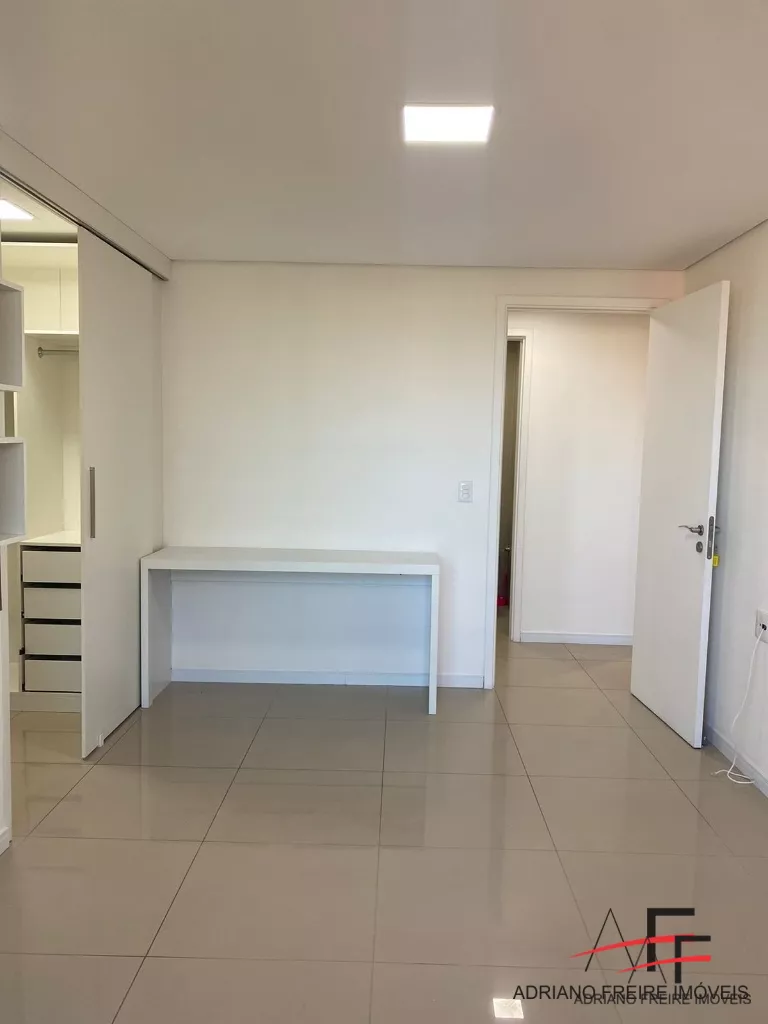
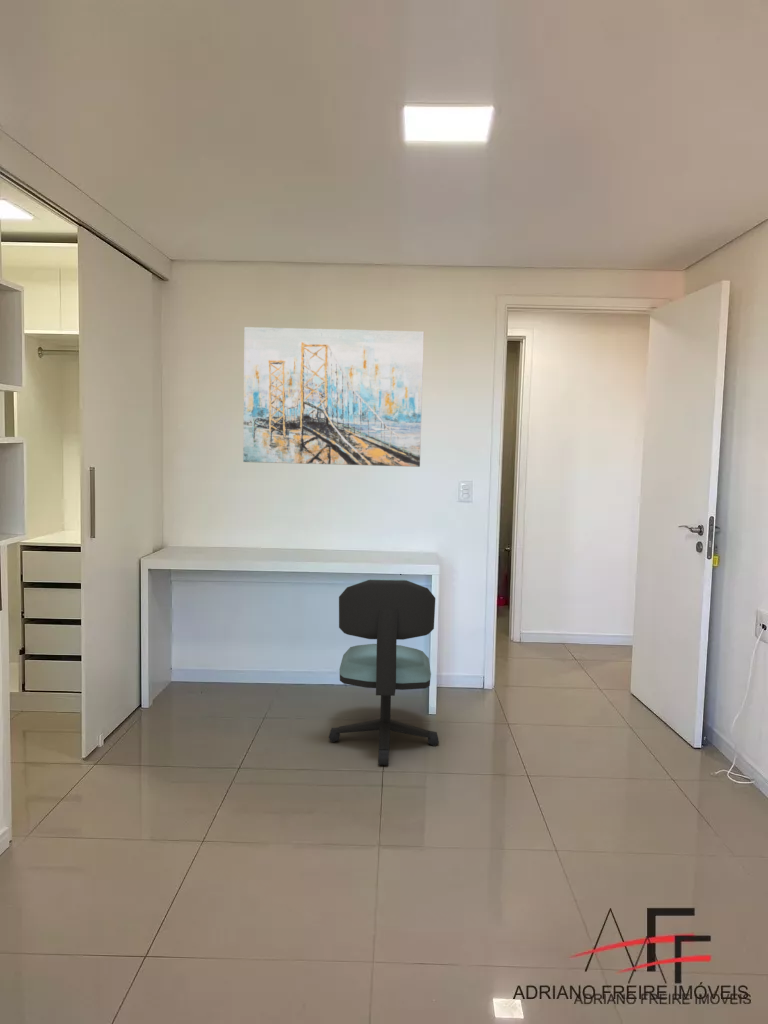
+ office chair (385, 657)
+ wall art (332, 397)
